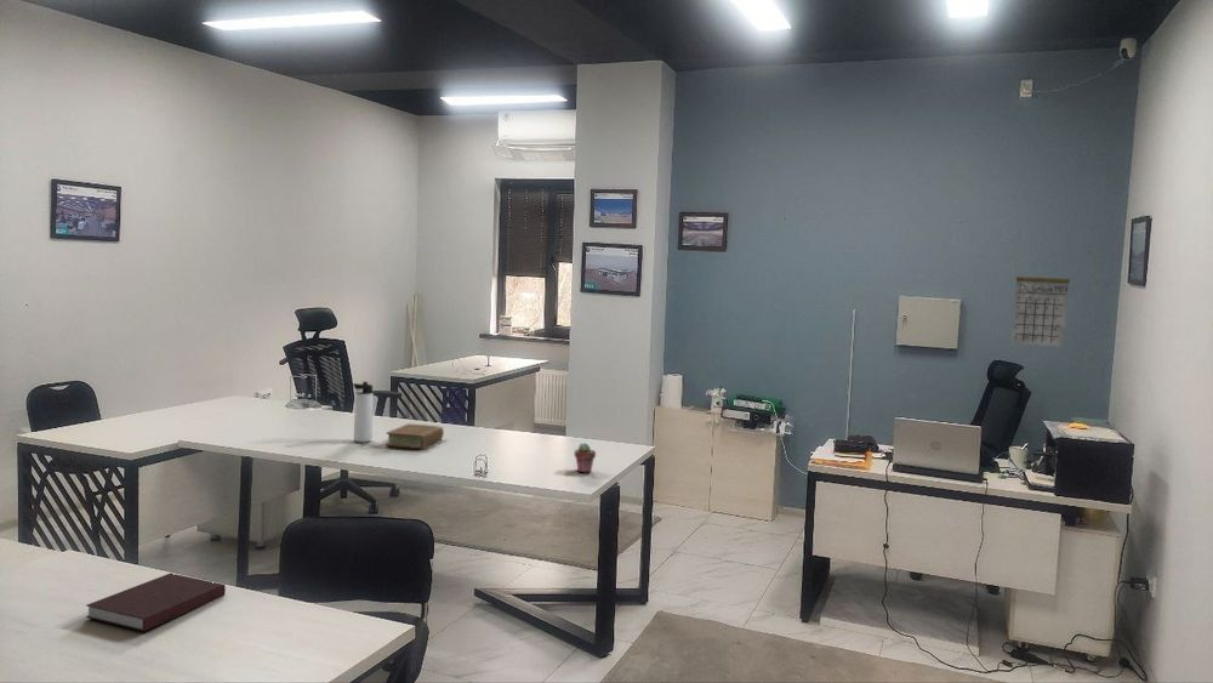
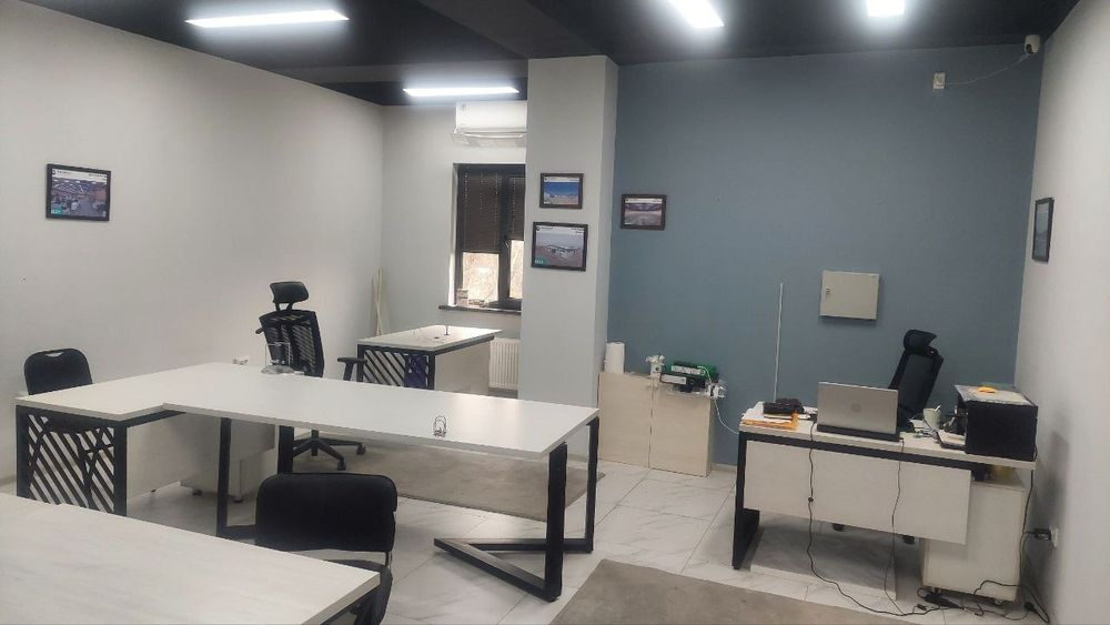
- calendar (1040, 303)
- notebook (158, 599)
- book (415, 436)
- potted succulent (585, 456)
- thermos bottle (361, 411)
